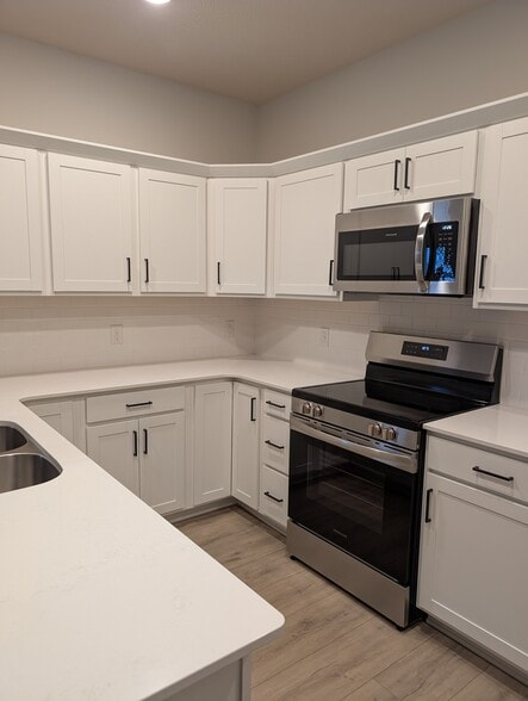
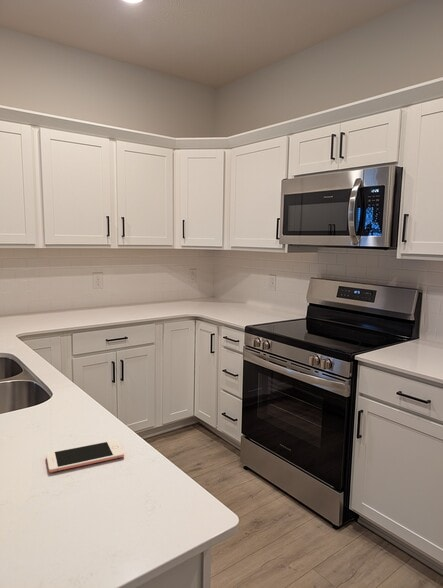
+ cell phone (85, 455)
